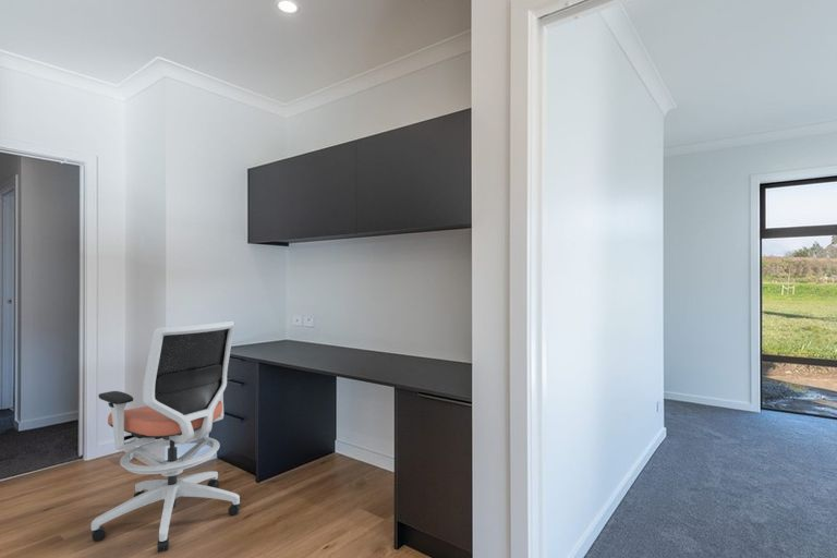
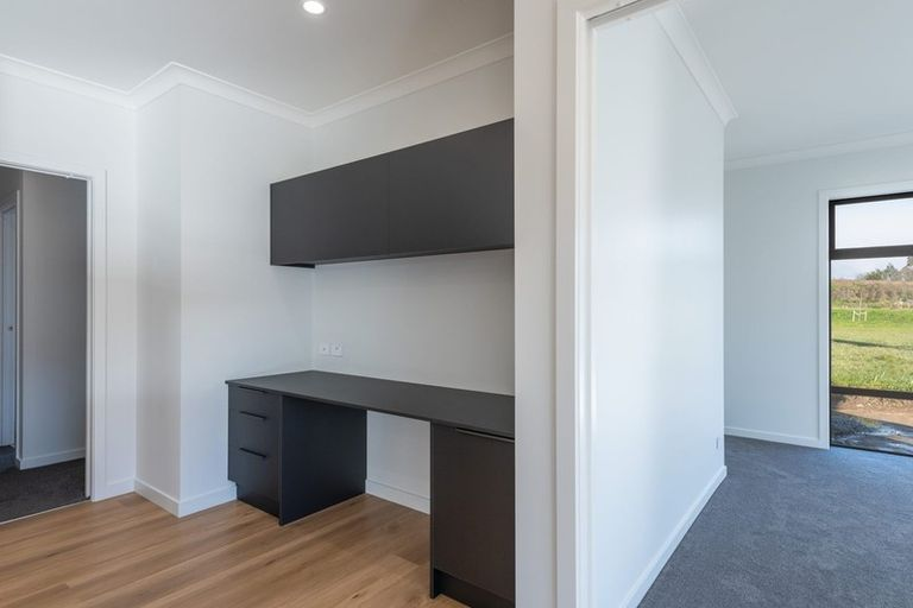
- office chair (169, 417)
